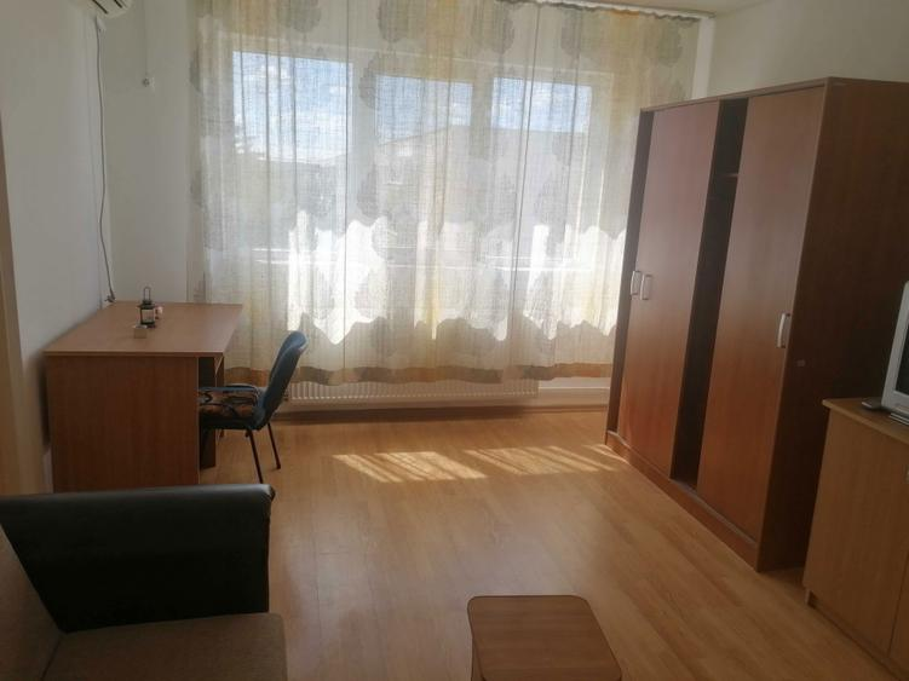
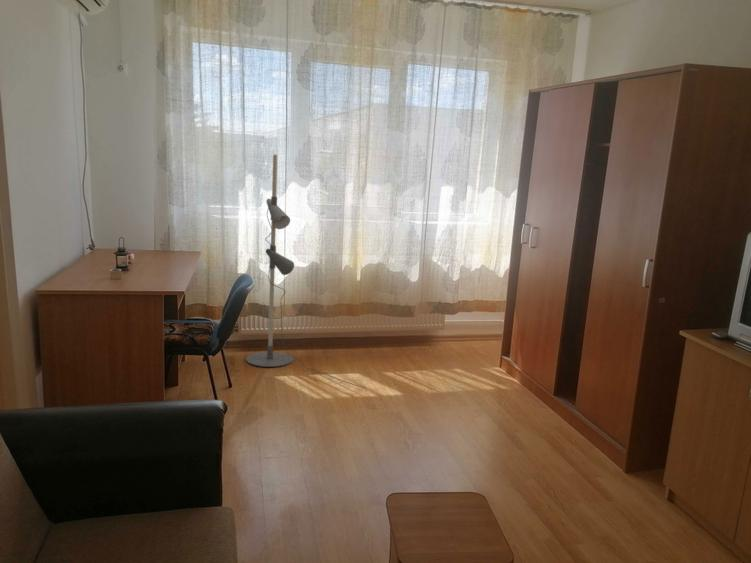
+ floor lamp (293, 265)
